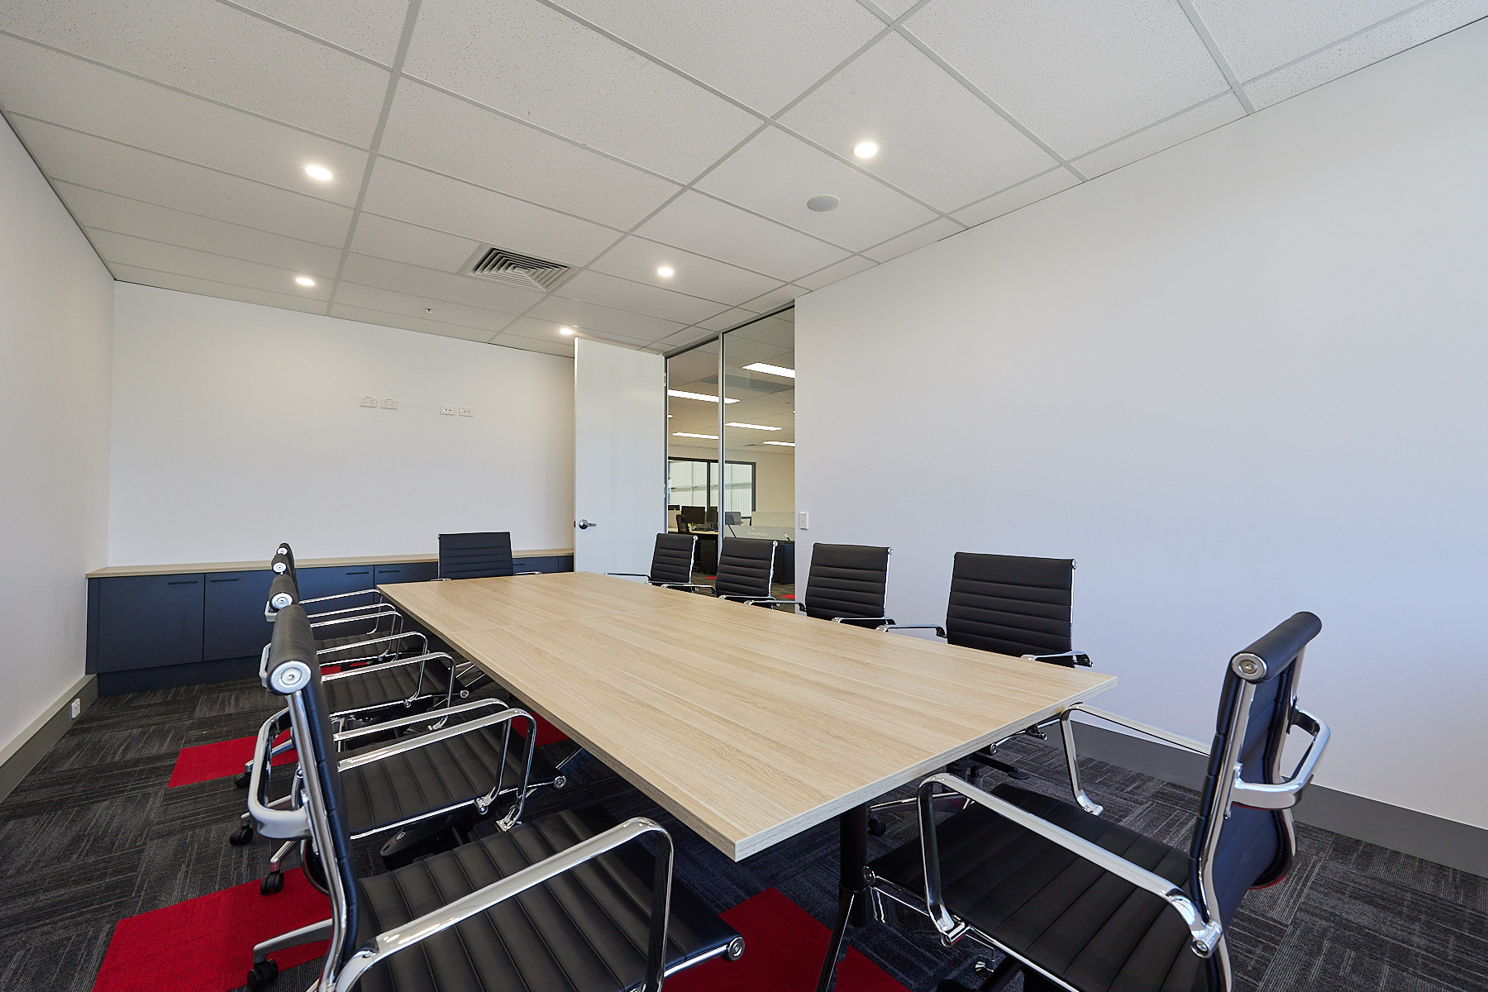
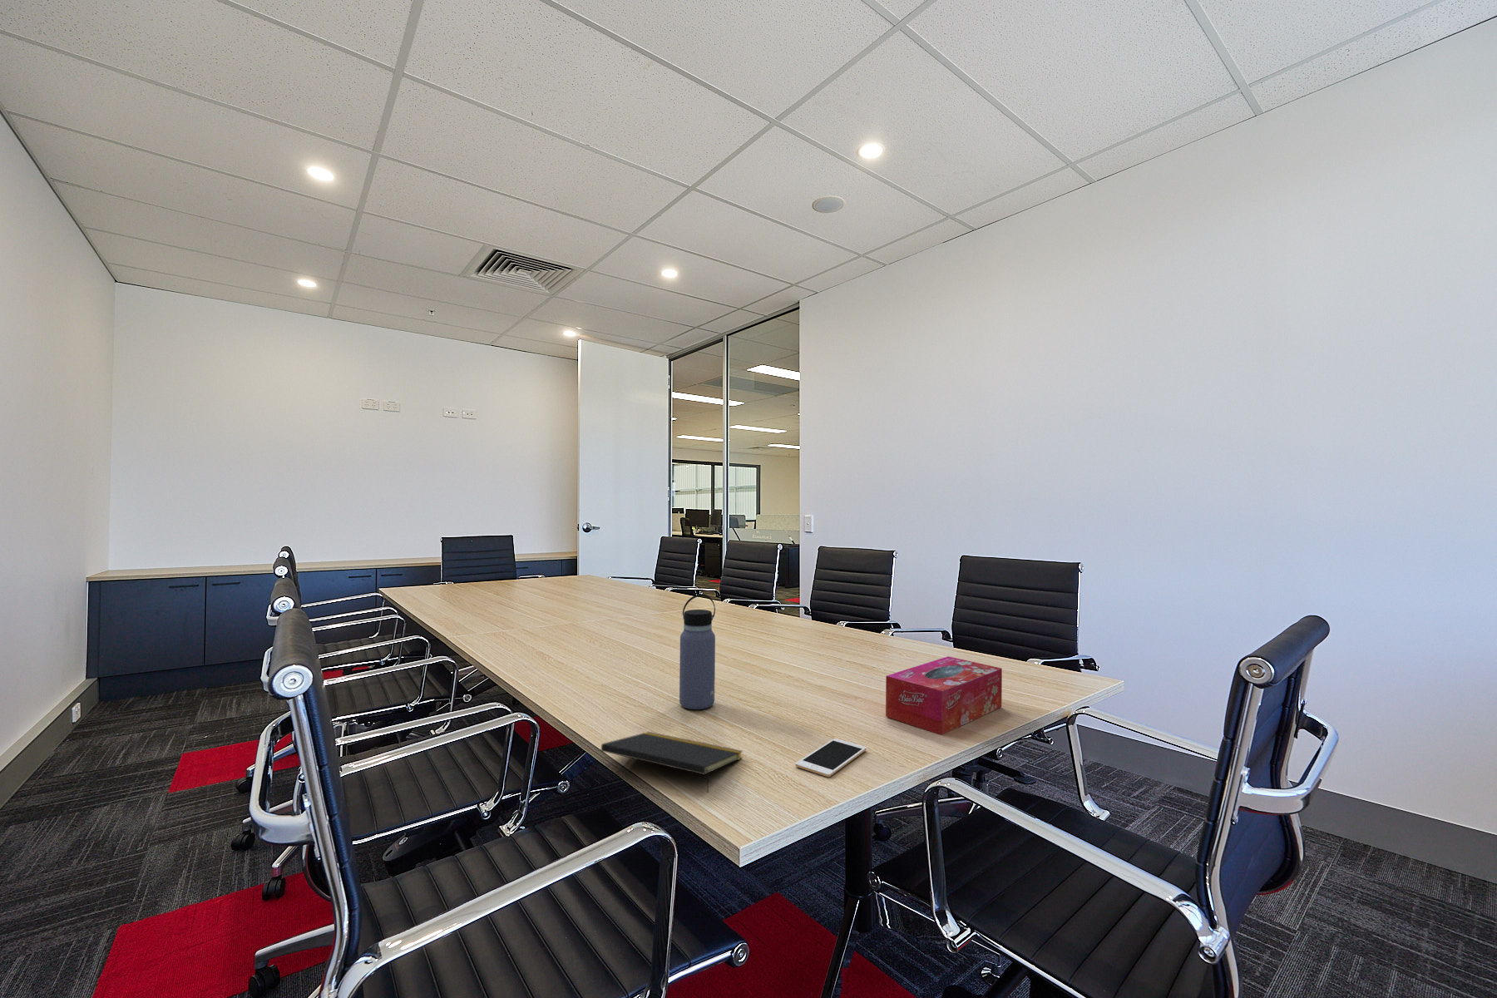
+ notepad (673, 751)
+ cell phone (832, 756)
+ water bottle (697, 650)
+ tissue box (945, 691)
